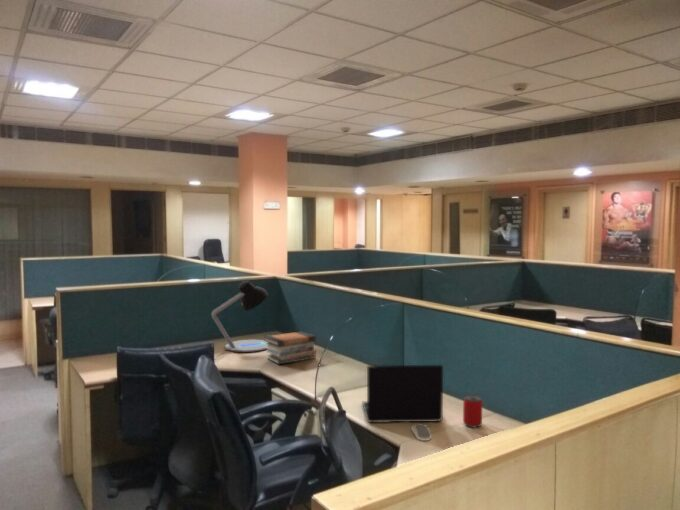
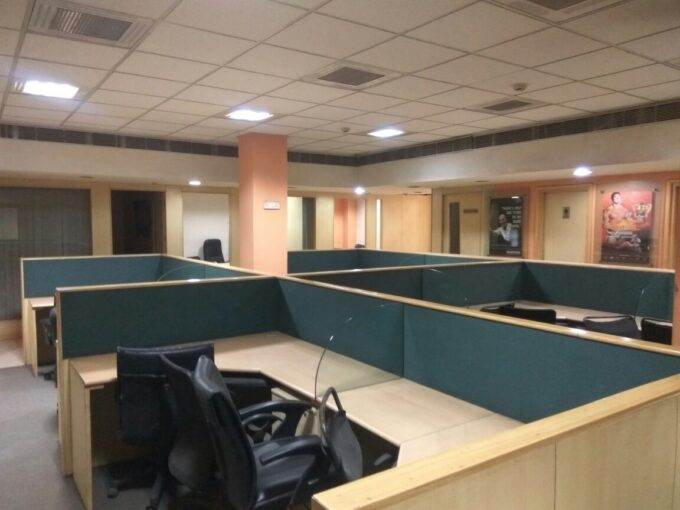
- computer mouse (421, 429)
- beverage can (472, 410)
- laptop (400, 385)
- desk lamp (244, 310)
- book stack (290, 347)
